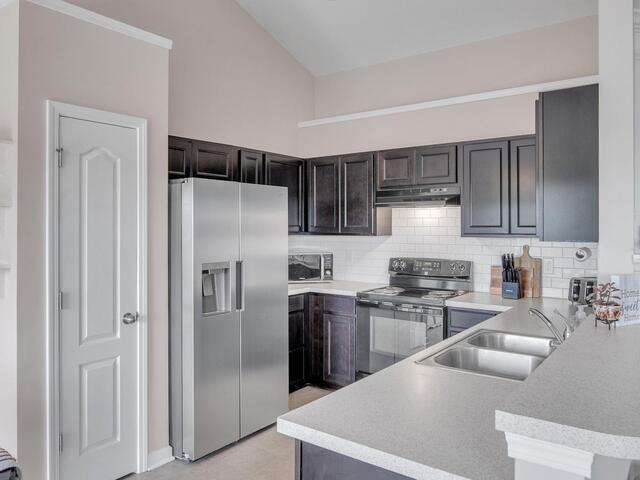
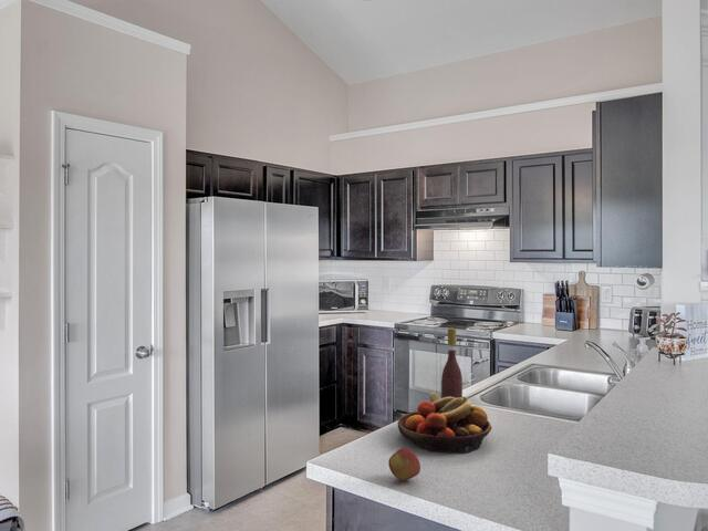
+ apple (404, 465)
+ fruit bowl (442, 418)
+ wine bottle (451, 368)
